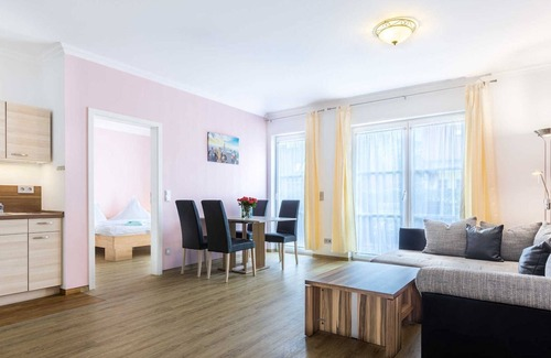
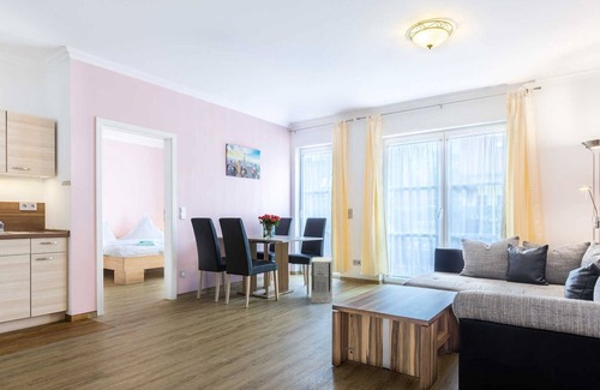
+ air purifier (322, 278)
